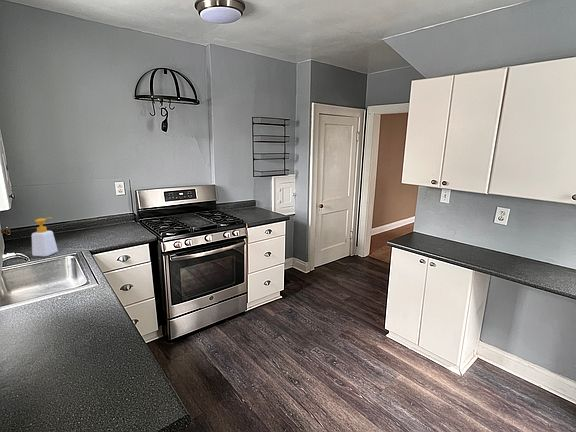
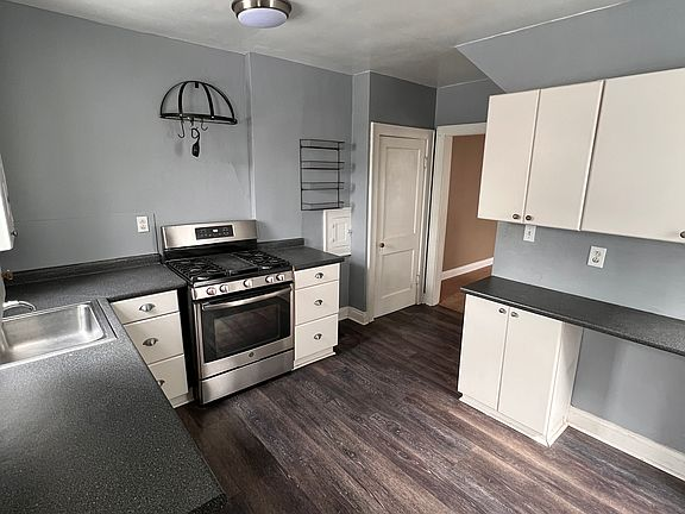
- soap bottle (45, 235)
